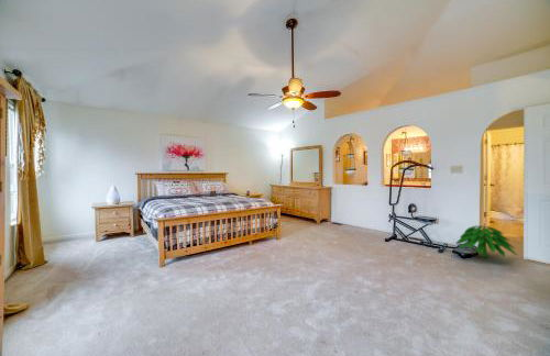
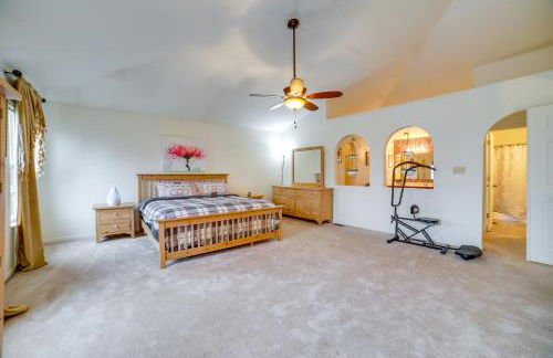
- indoor plant (484, 240)
